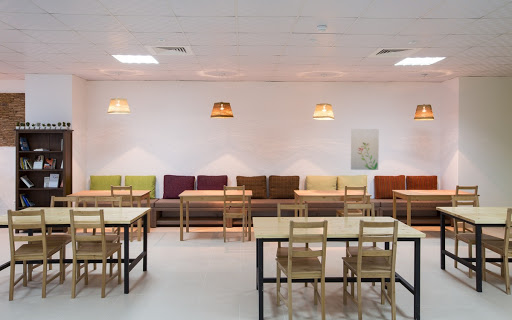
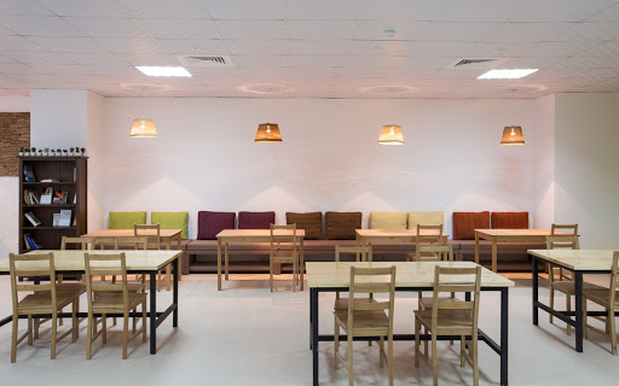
- wall art (364, 149)
